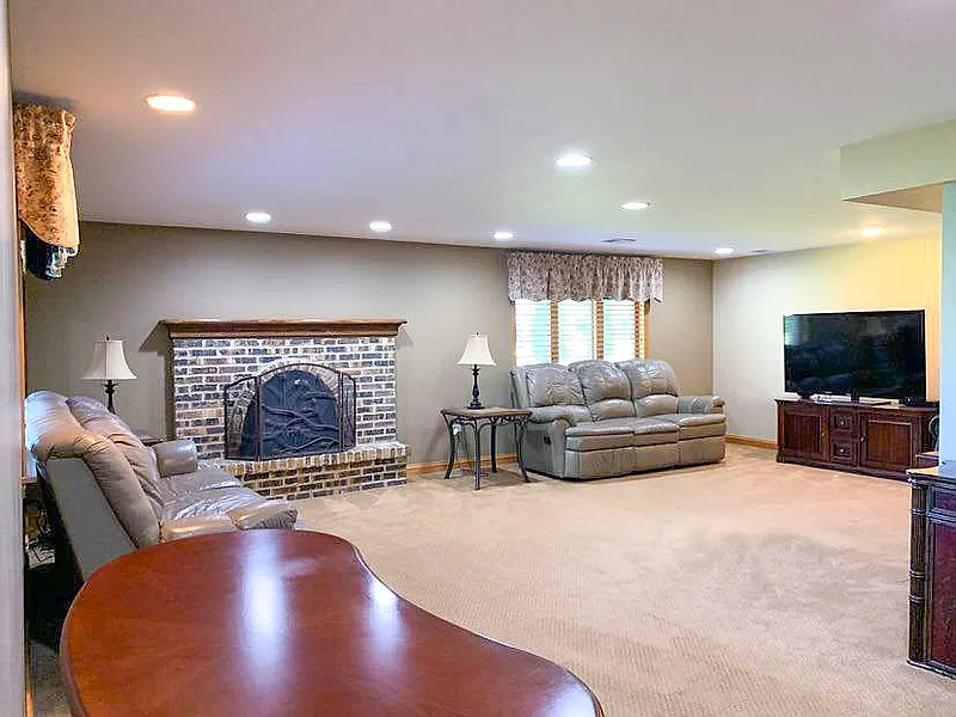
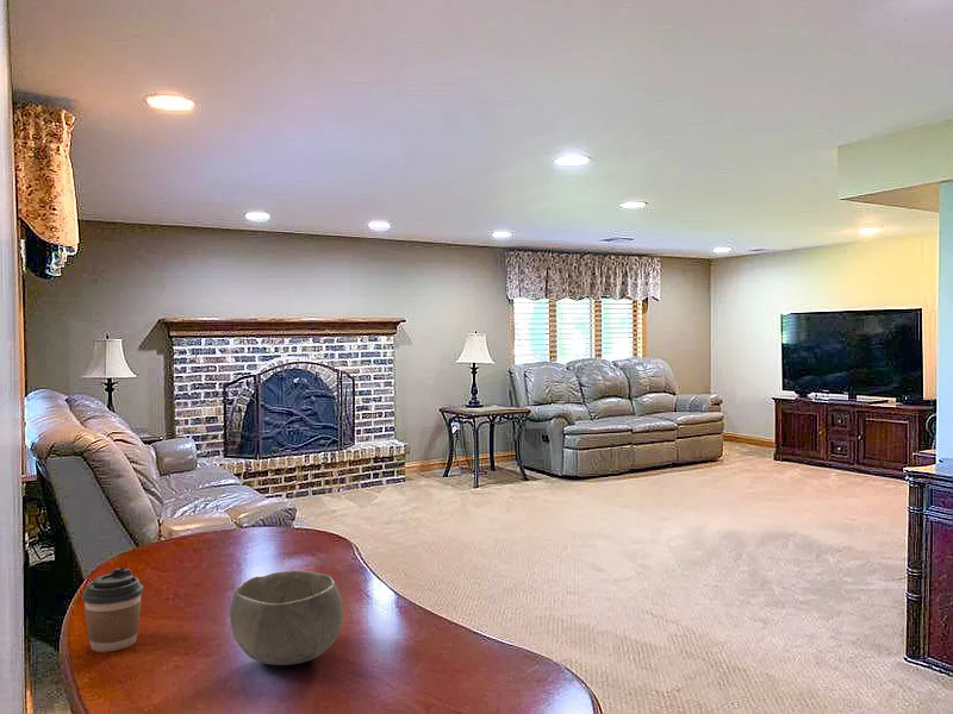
+ bowl (287, 621)
+ coffee cup (113, 608)
